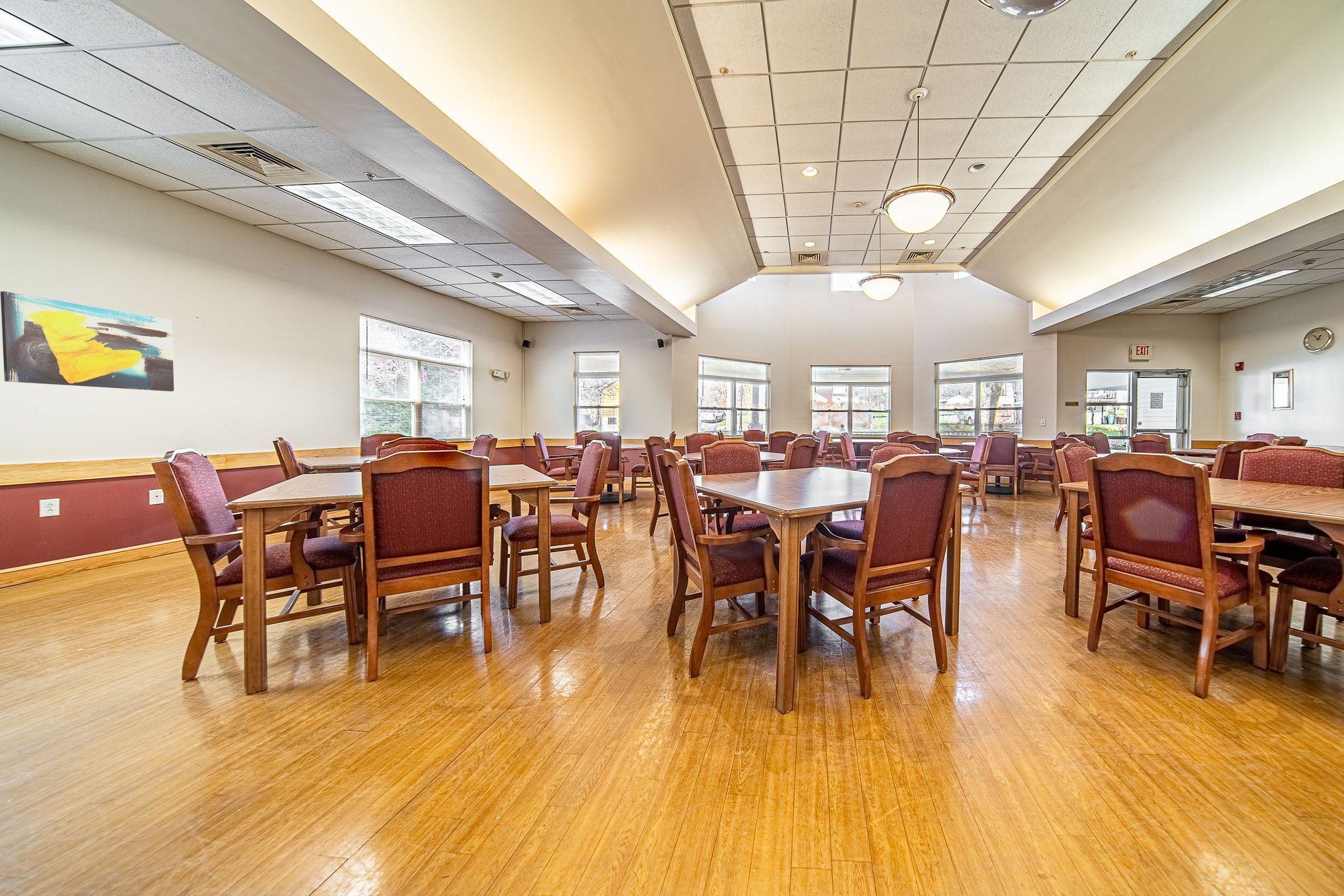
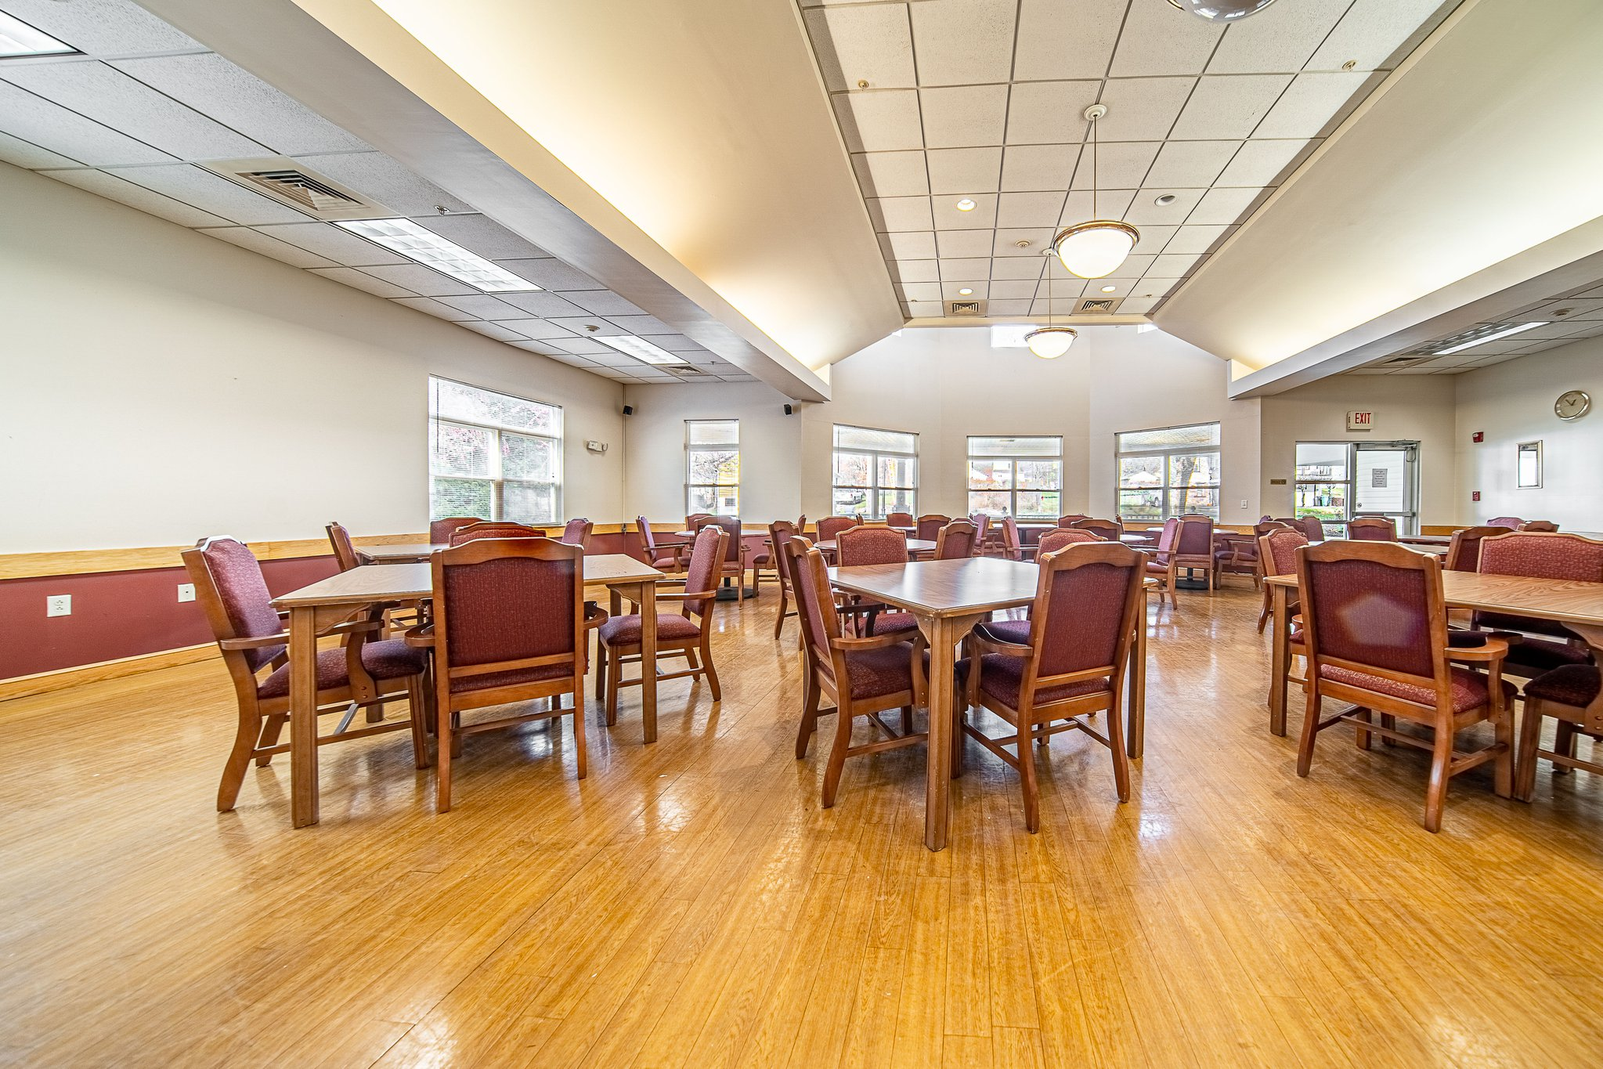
- wall art (97, 347)
